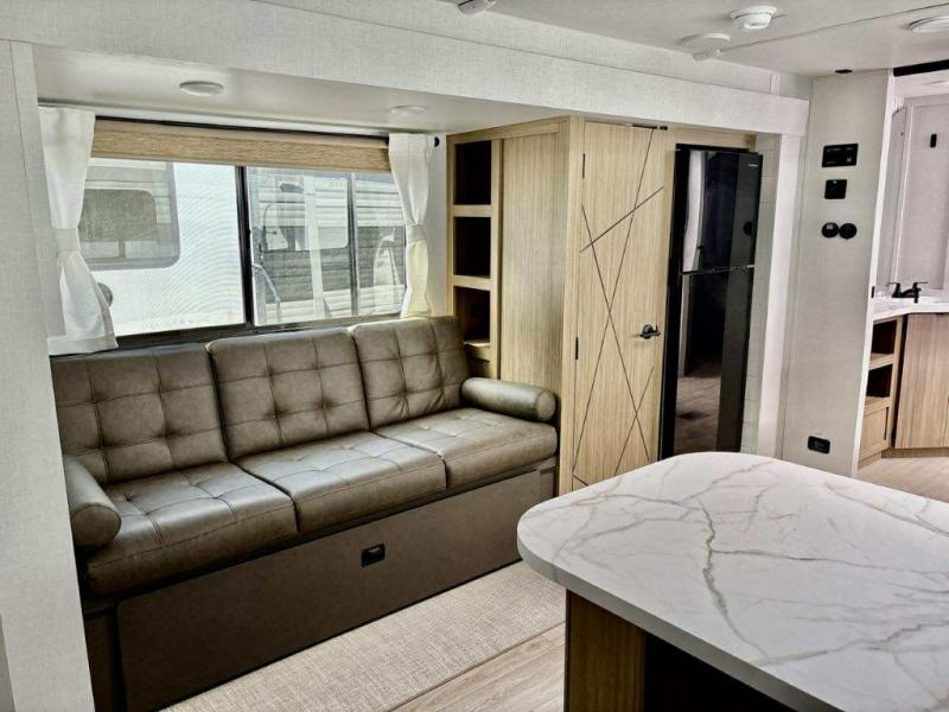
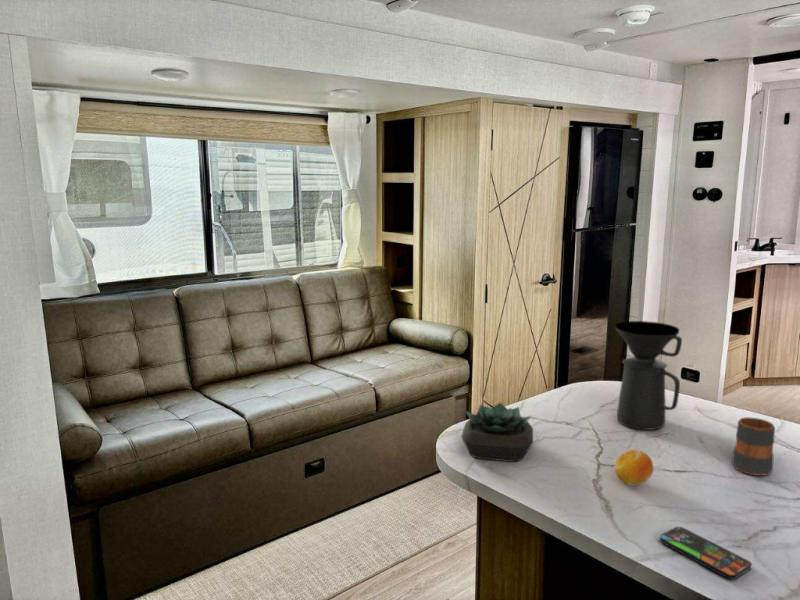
+ smartphone (703, 551)
+ fruit (633, 467)
+ mug (750, 443)
+ succulent plant (497, 429)
+ coffee maker (643, 375)
